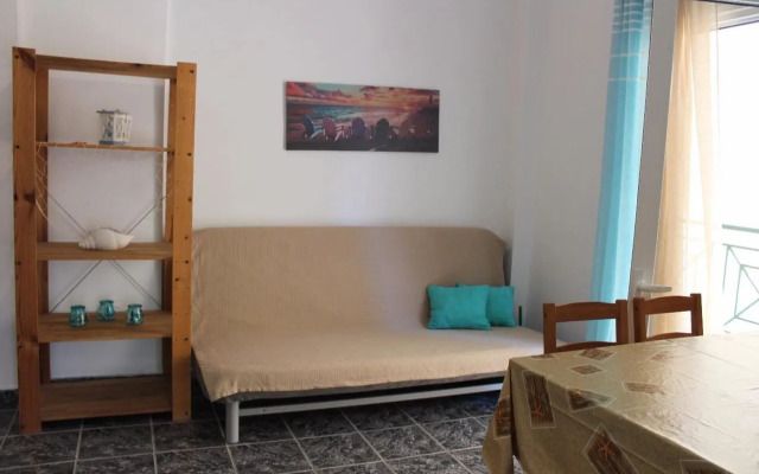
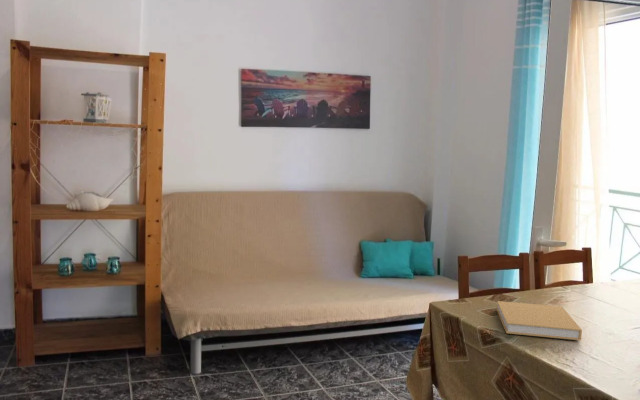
+ book (535, 319)
